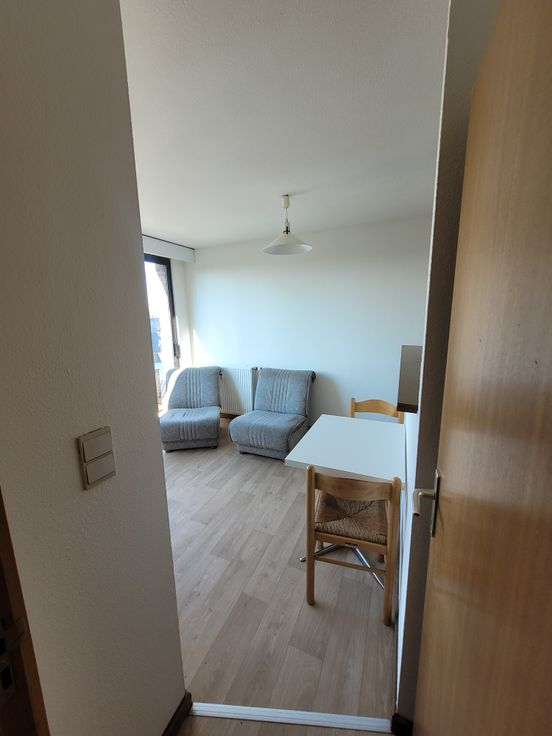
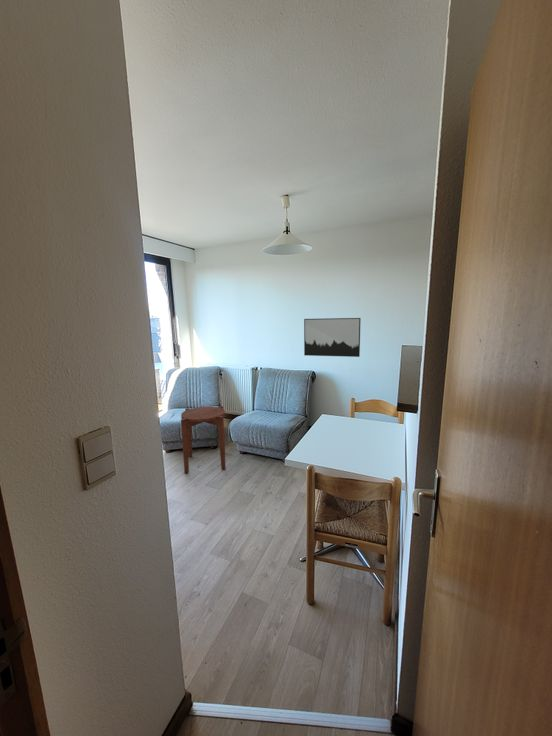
+ wall art (331, 337)
+ side table (191, 437)
